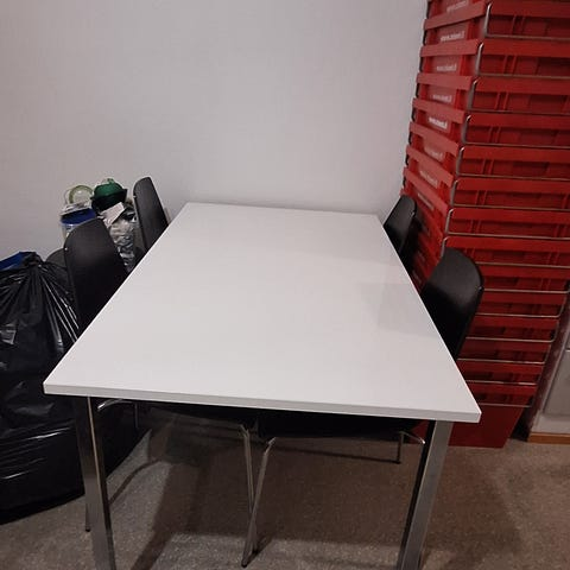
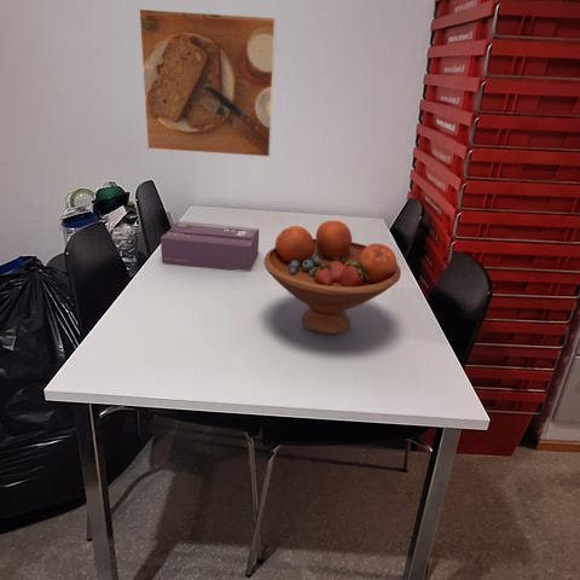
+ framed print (208, 86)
+ tissue box (211, 244)
+ fruit bowl (330, 280)
